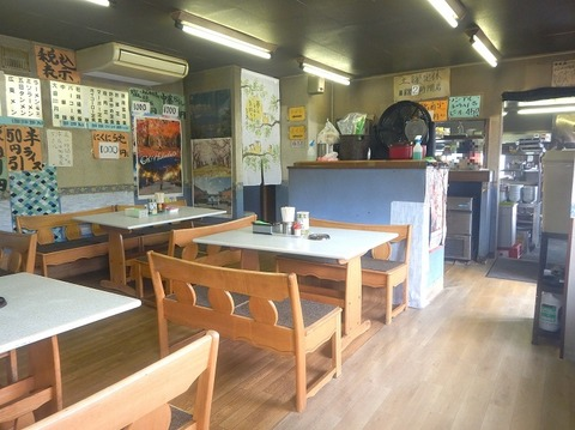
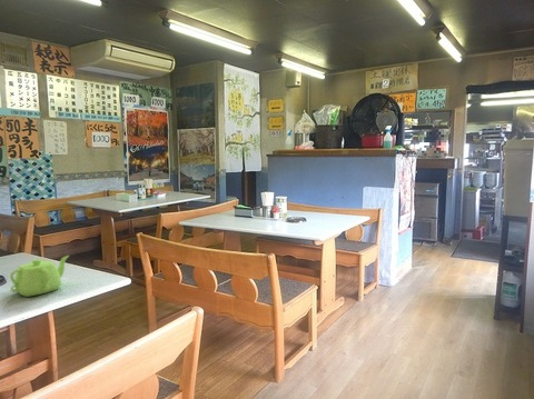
+ teapot (41, 273)
